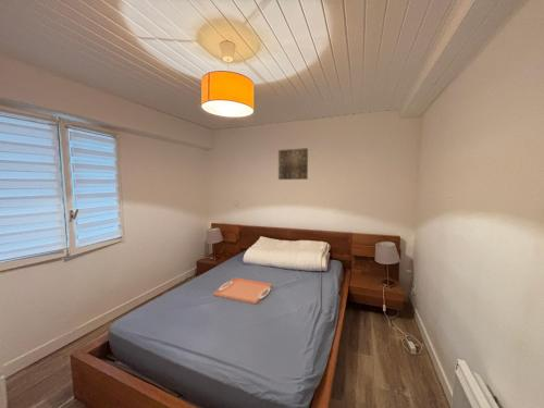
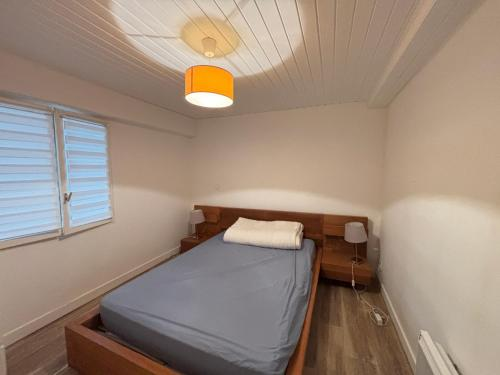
- wall art (293, 164)
- serving tray (244, 289)
